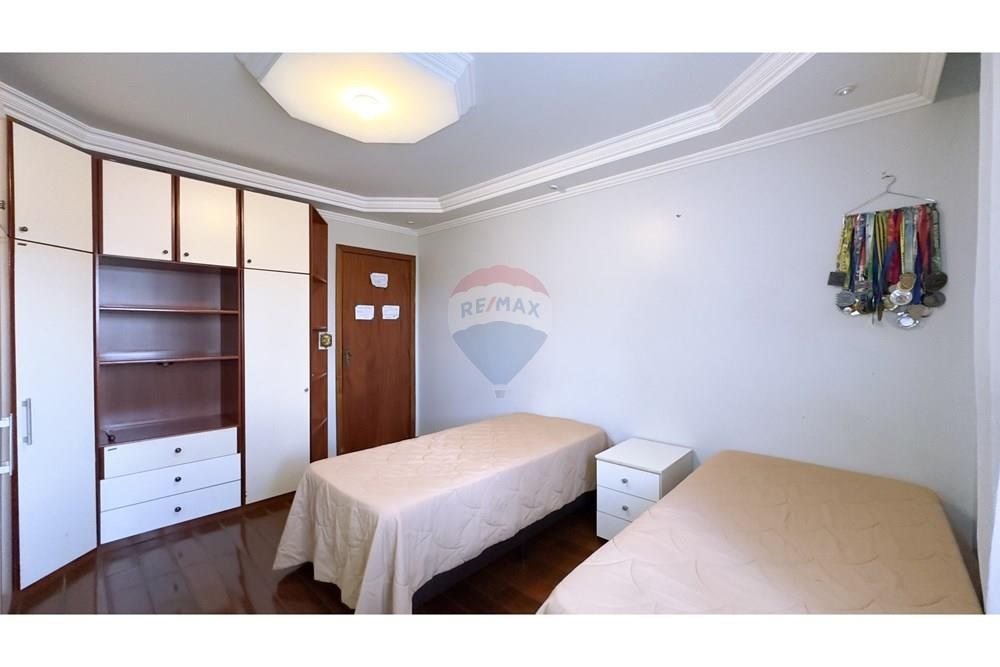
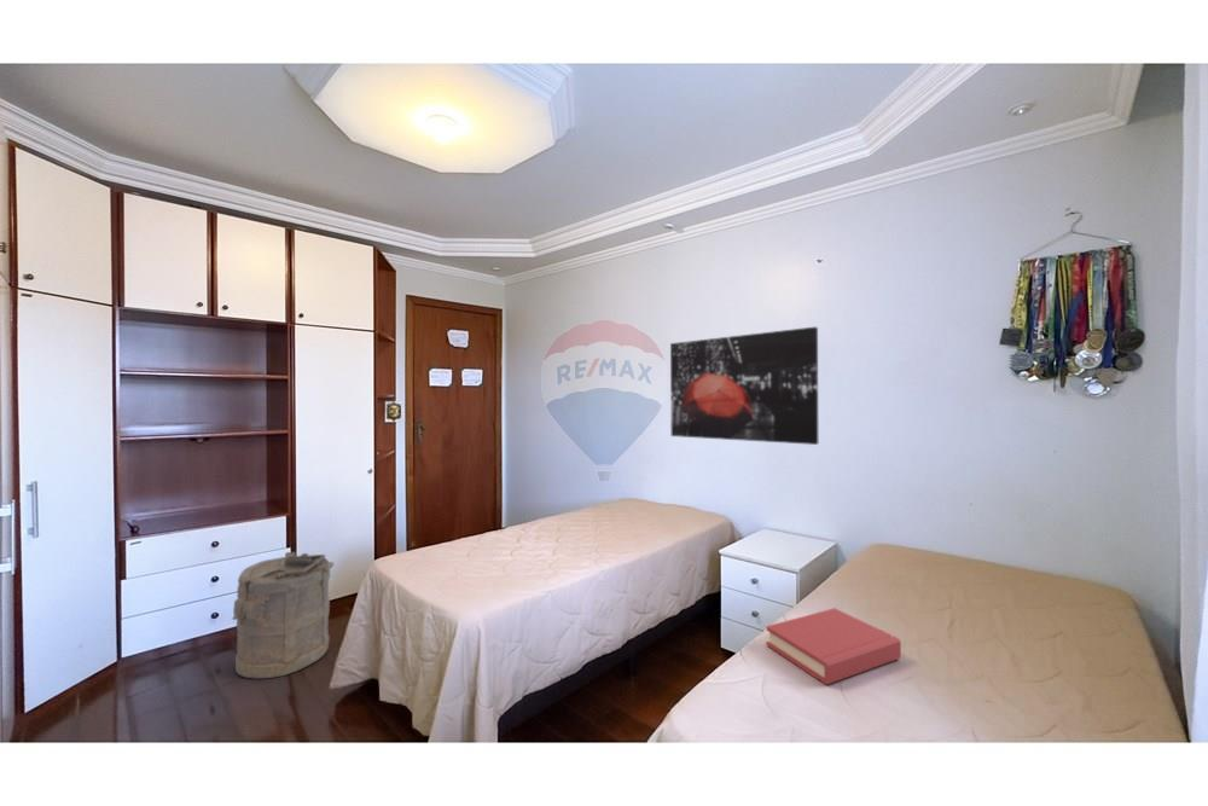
+ wall art (736, 388)
+ hardback book (831, 642)
+ laundry hamper (280, 608)
